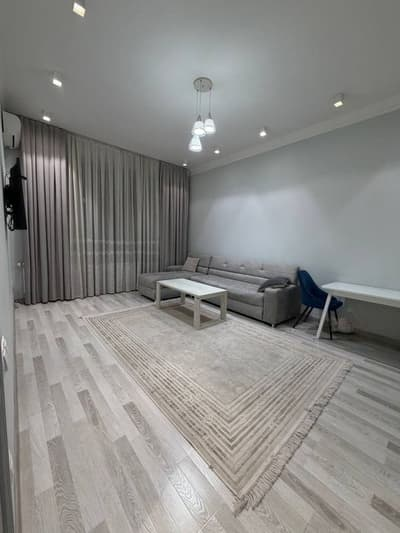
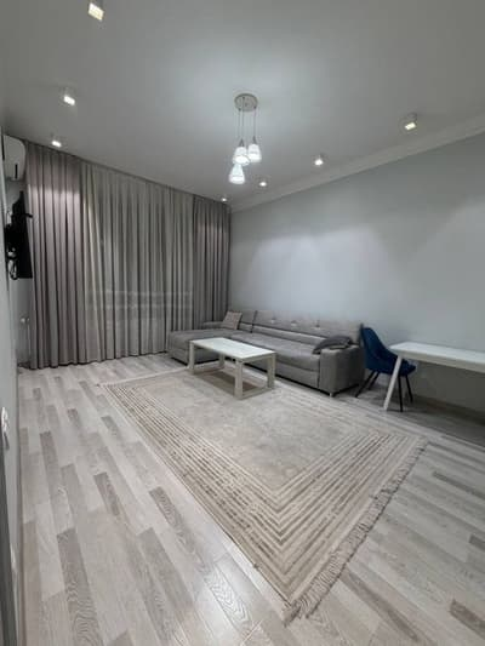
- plush toy (340, 325)
